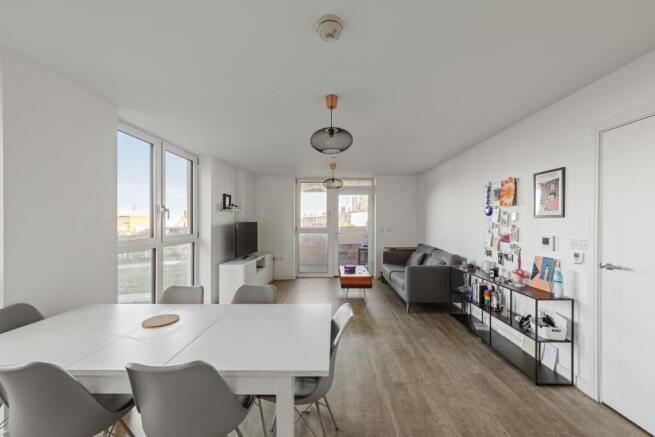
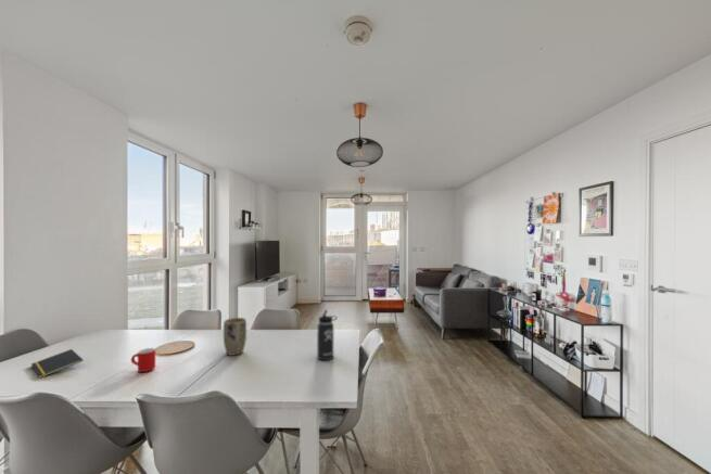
+ notepad (56, 362)
+ mug (142, 360)
+ plant pot (234, 336)
+ thermos bottle (327, 333)
